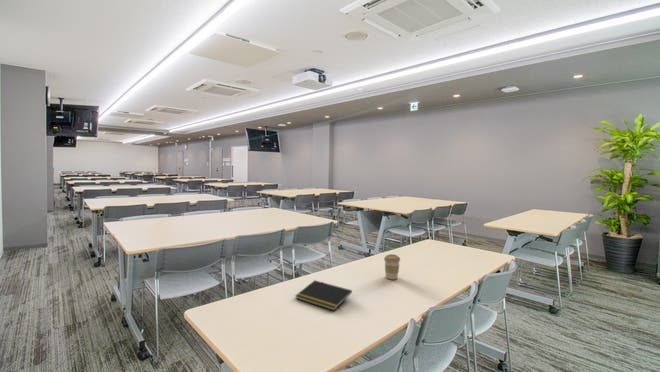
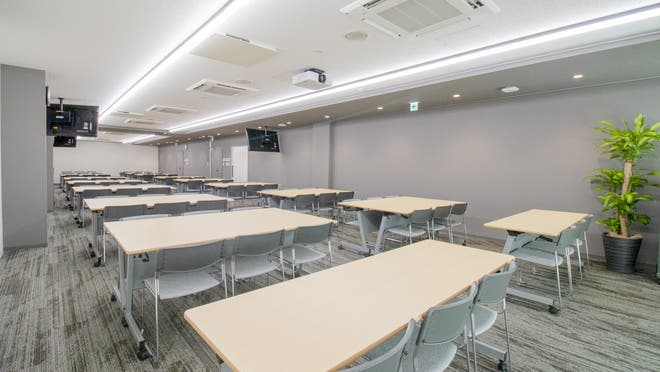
- notepad (323, 294)
- coffee cup (391, 266)
